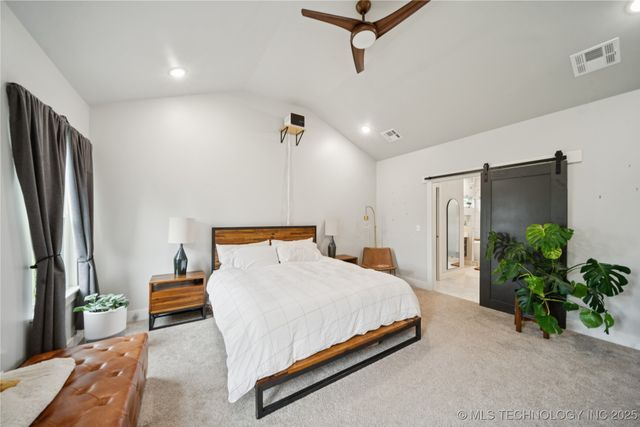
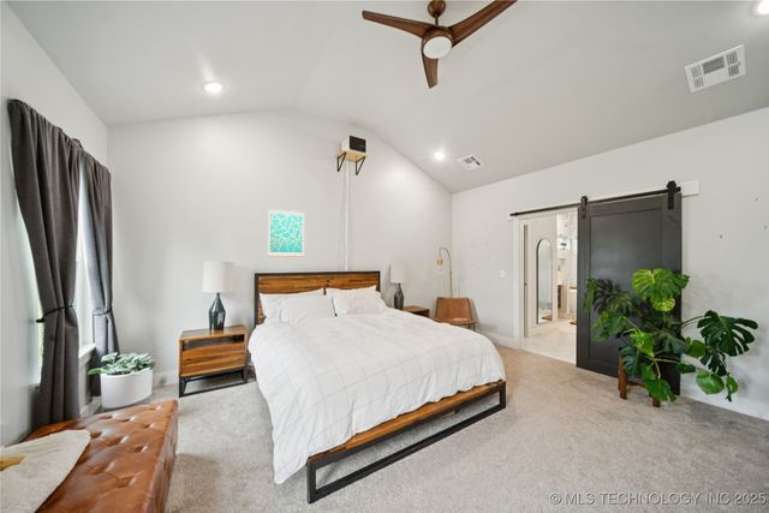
+ wall art (286, 233)
